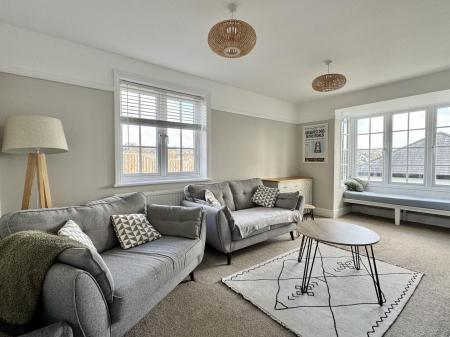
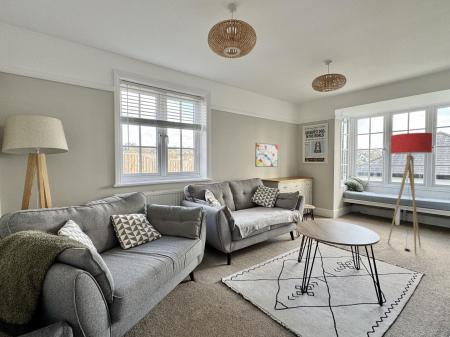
+ wall art (267, 155)
+ floor lamp (408, 191)
